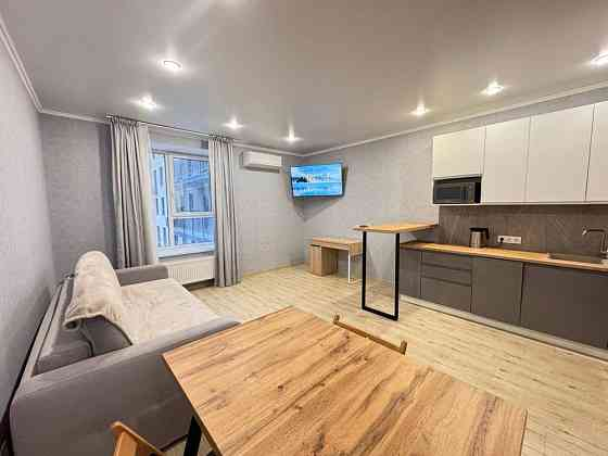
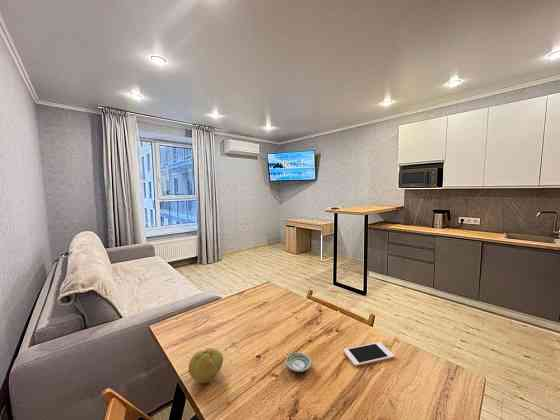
+ cell phone (368, 353)
+ fruit (206, 365)
+ saucer (298, 363)
